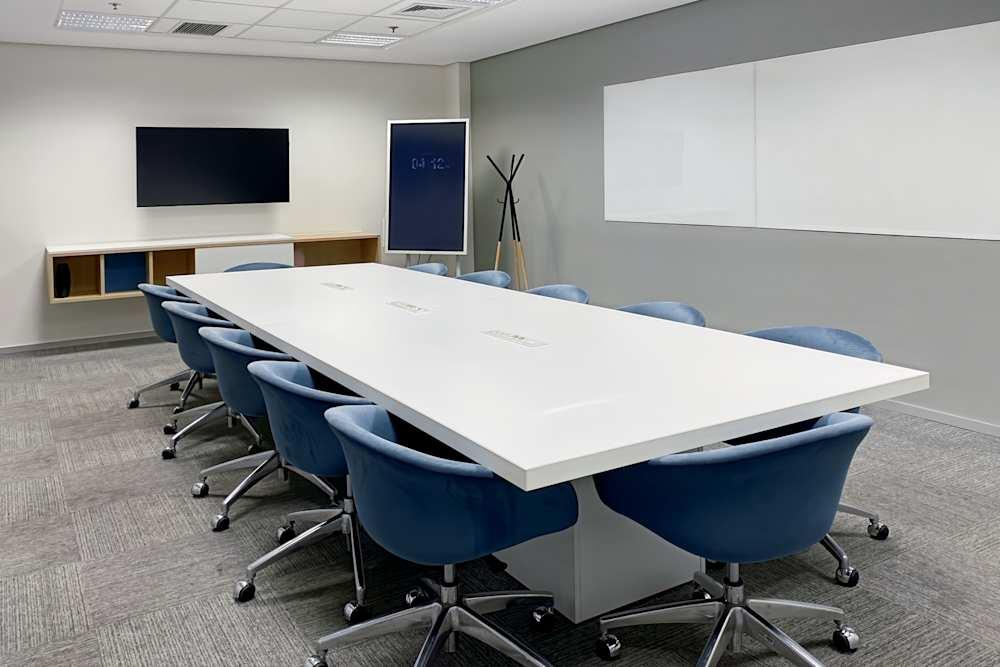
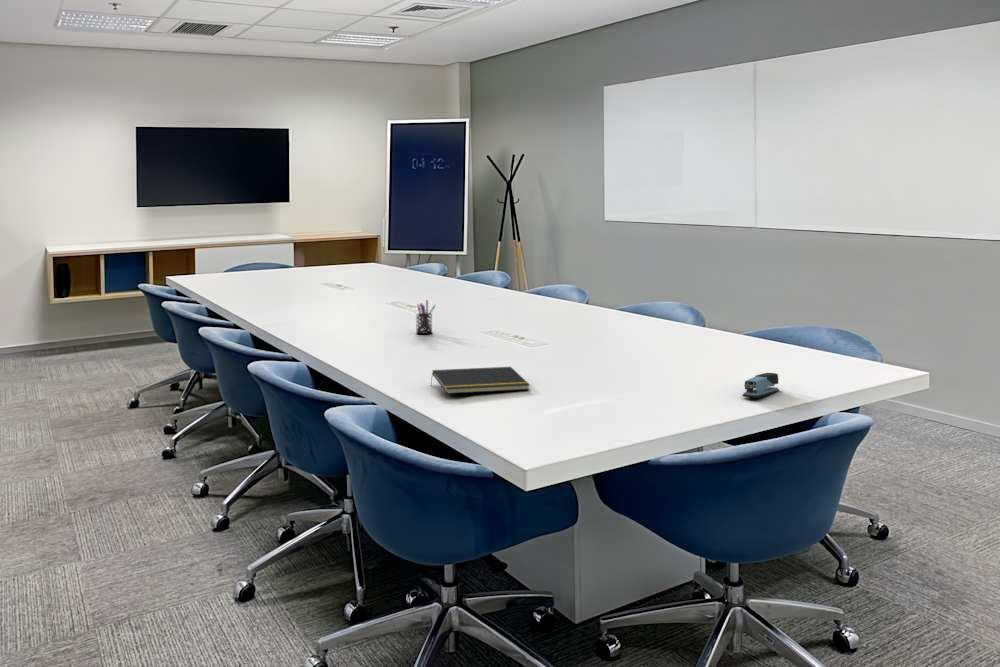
+ stapler (761, 384)
+ notepad (480, 379)
+ pen holder (426, 316)
